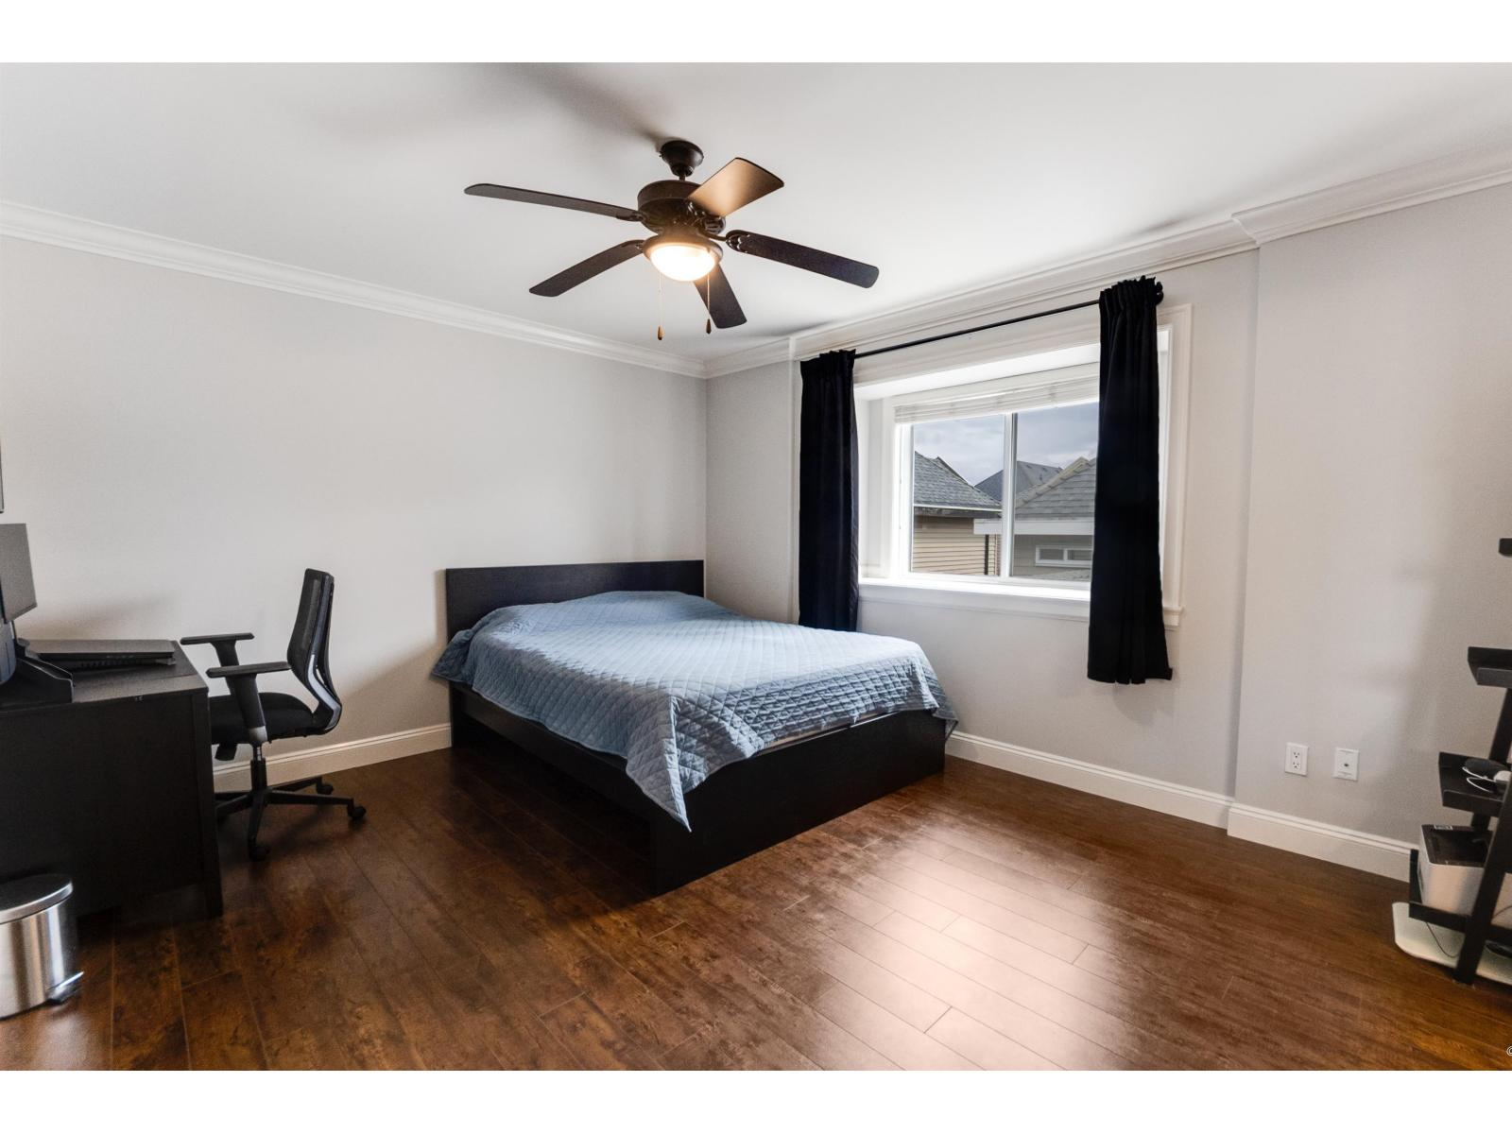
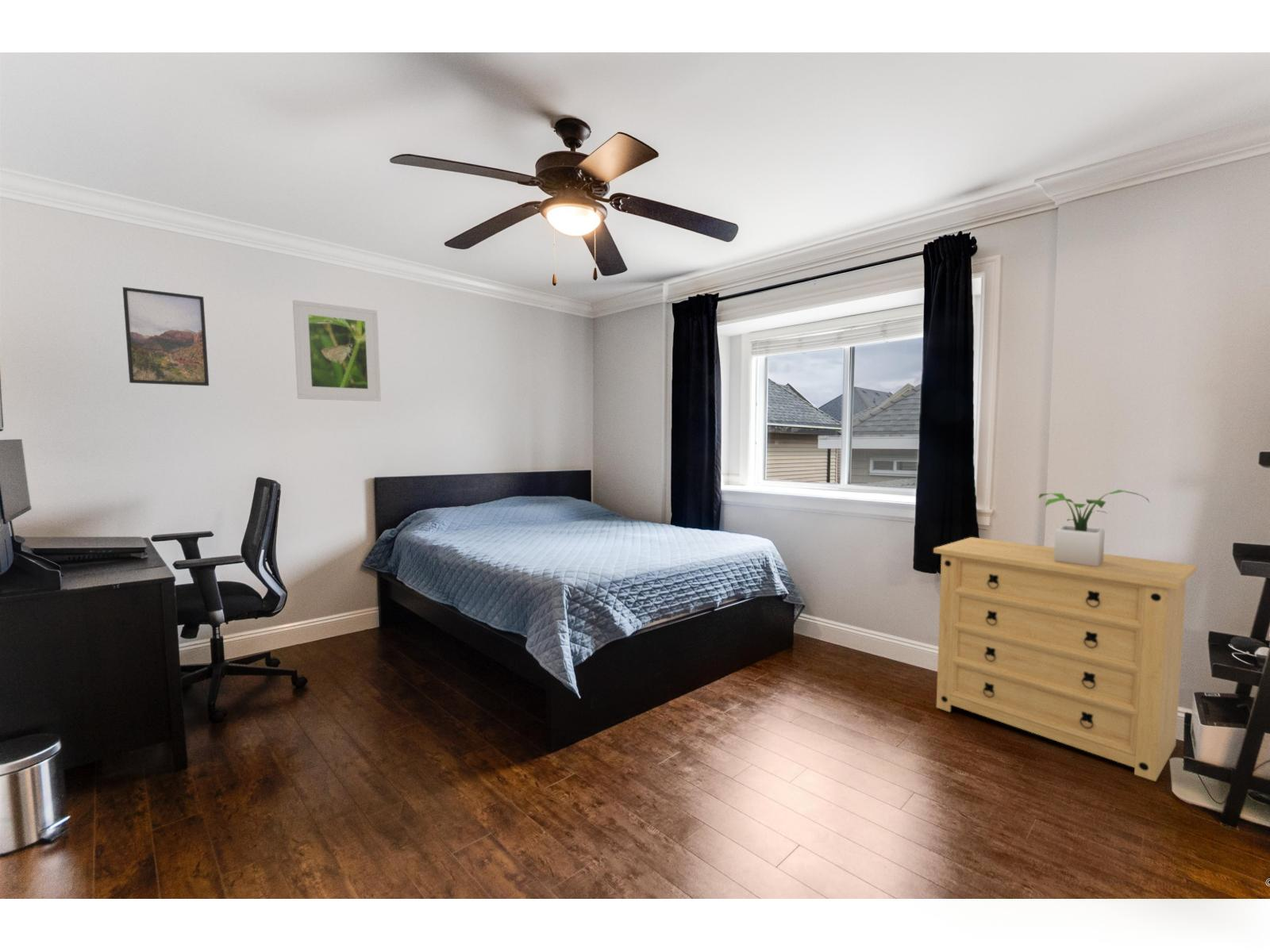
+ dresser (1051, 642)
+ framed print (167, 338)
+ potted plant (1086, 525)
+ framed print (338, 353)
